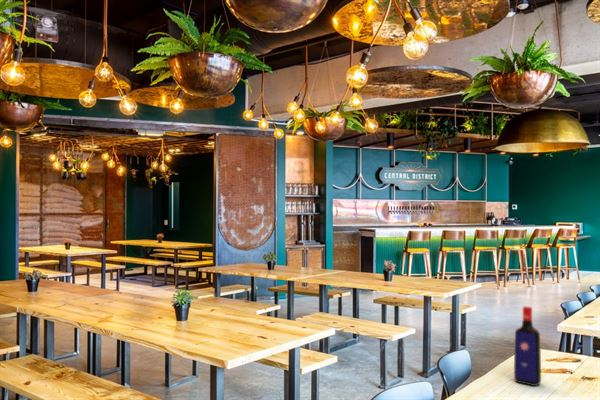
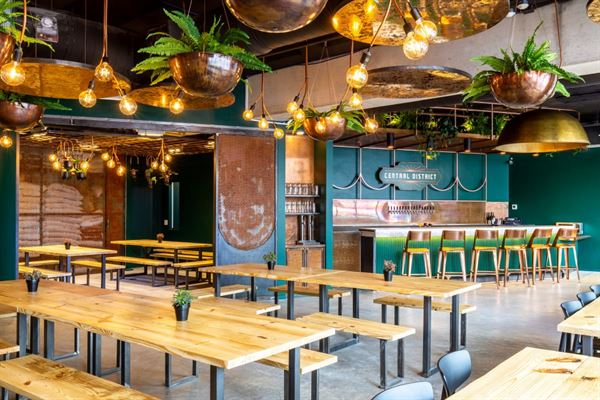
- liquor bottle (527, 344)
